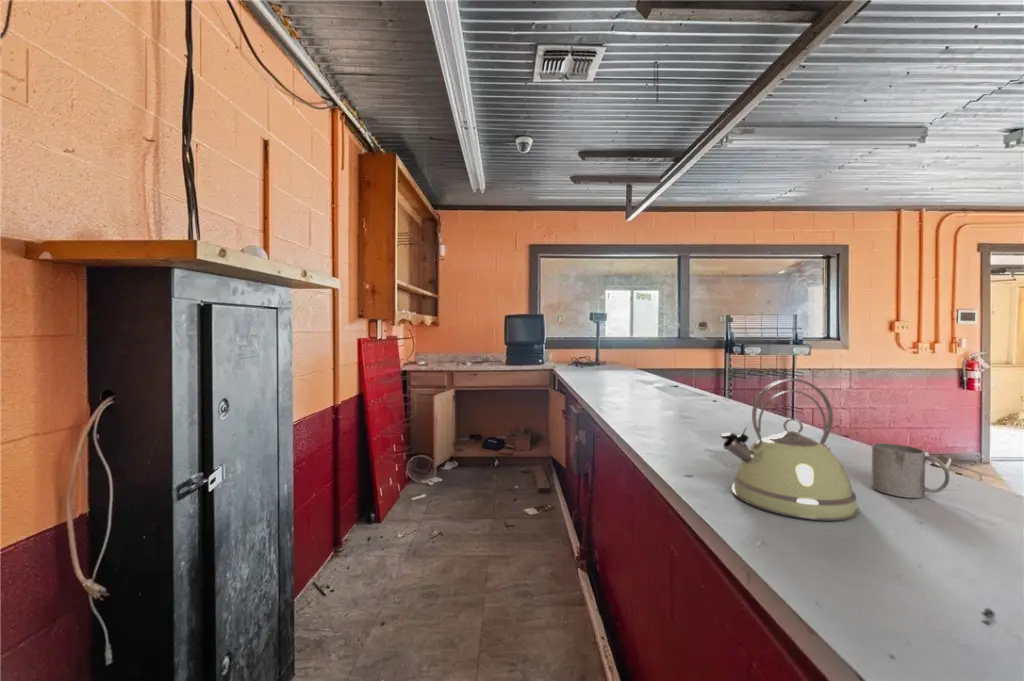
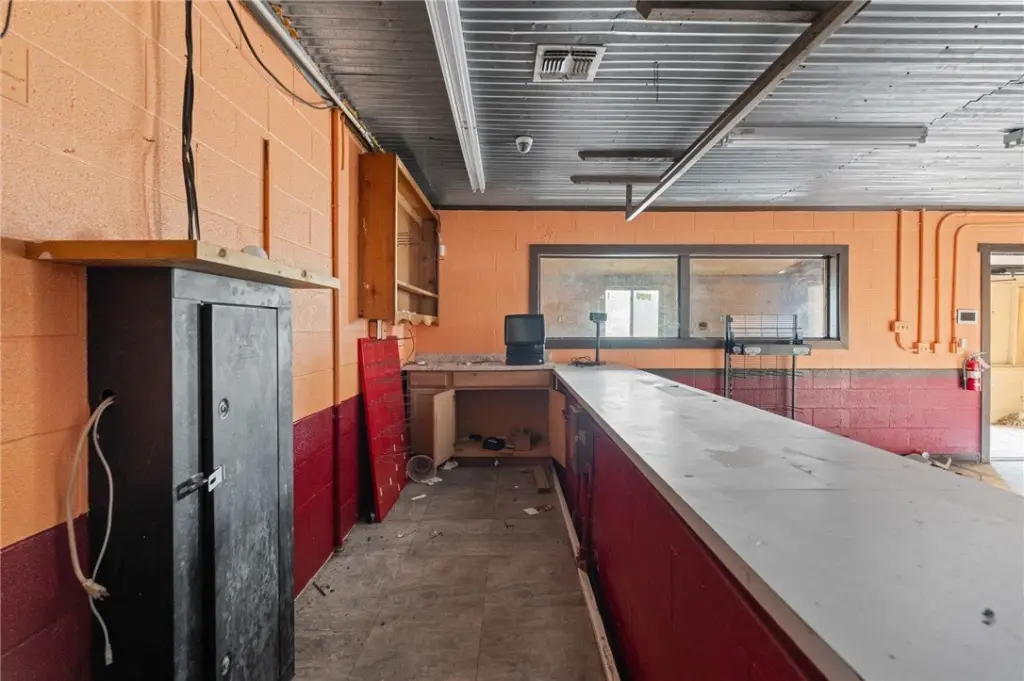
- mug (908, 471)
- kettle (784, 438)
